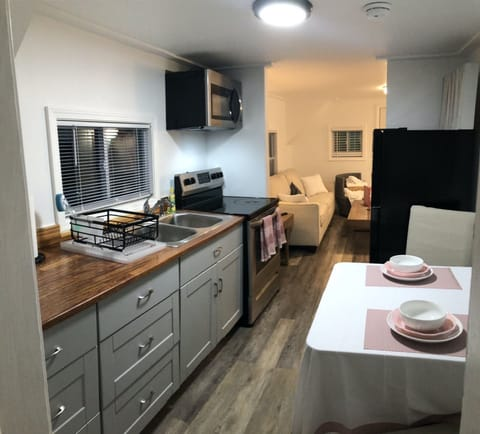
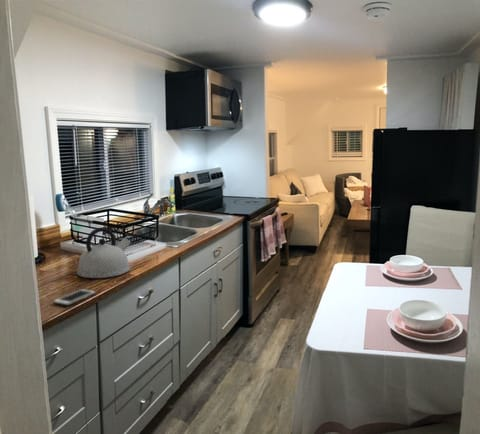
+ cell phone (75, 297)
+ kettle (105, 248)
